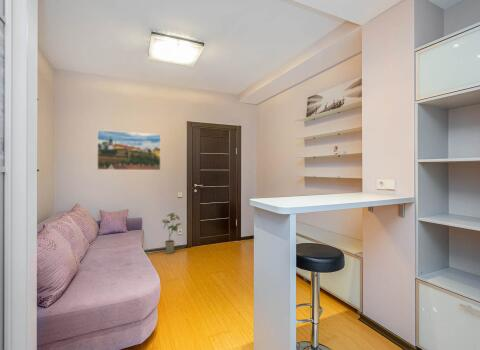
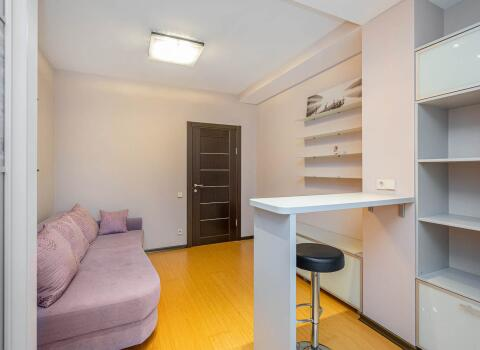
- house plant (171, 232)
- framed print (130, 151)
